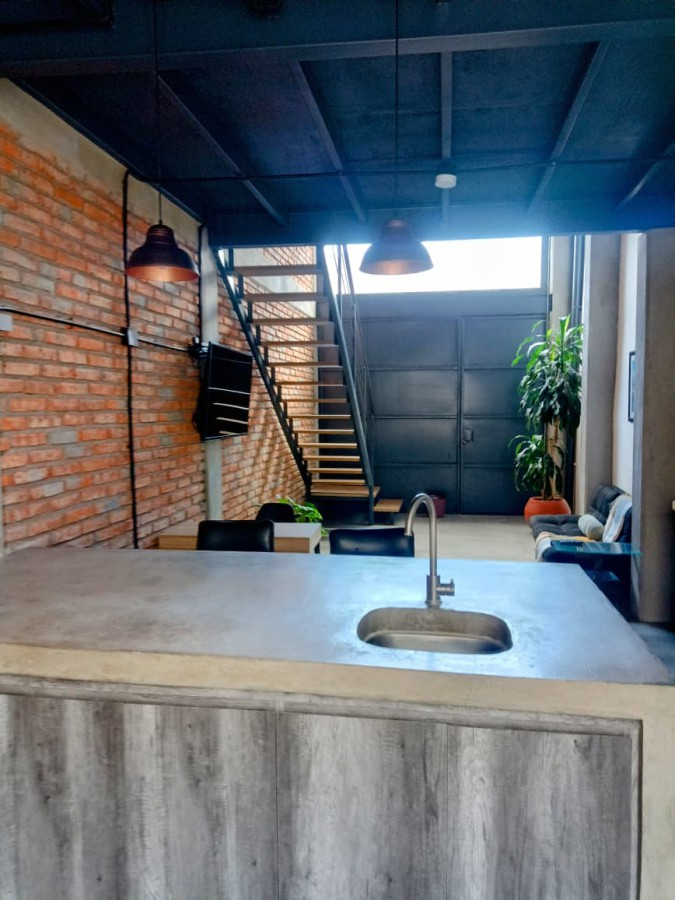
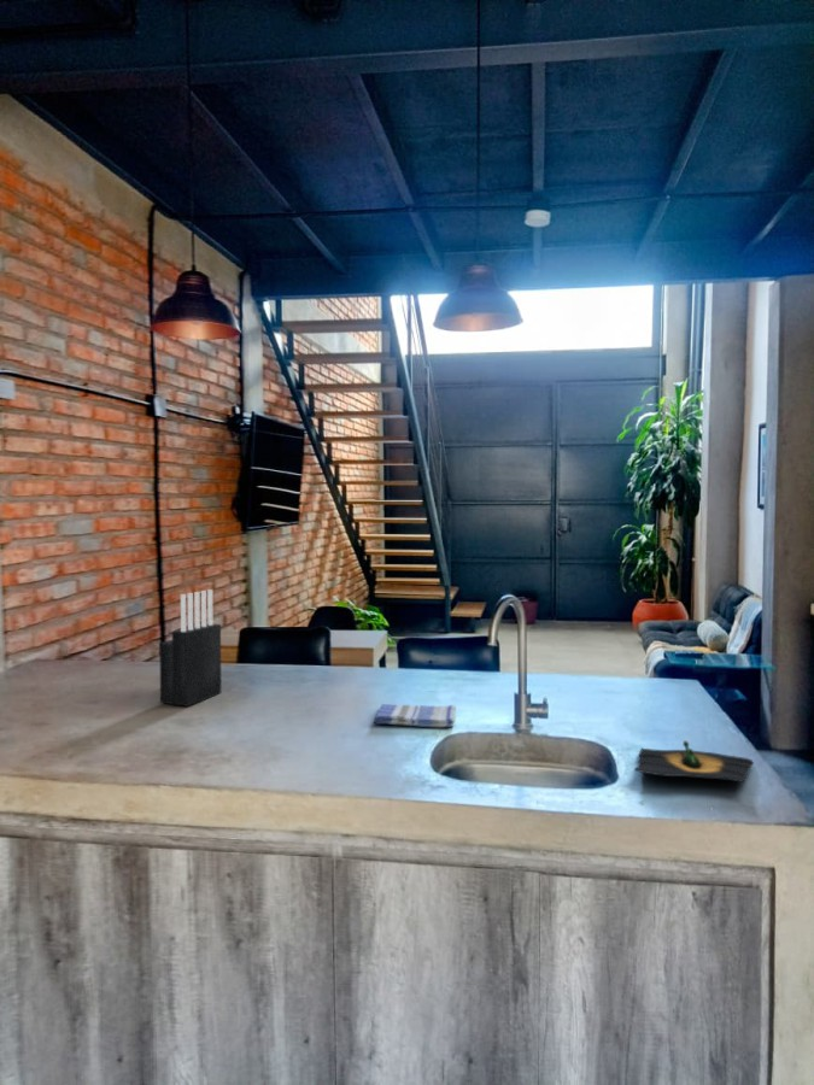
+ knife block (188, 644)
+ dish towel (416, 714)
+ tequila (692, 758)
